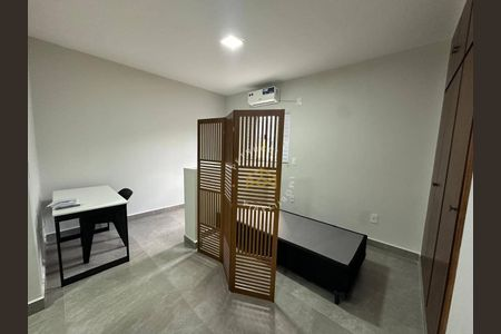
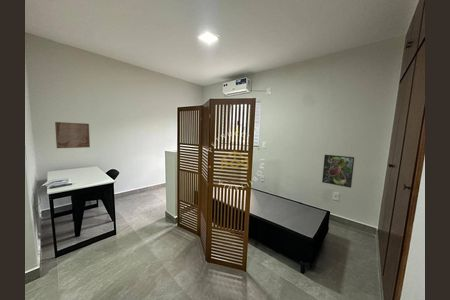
+ wall art (73, 135)
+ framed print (337, 170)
